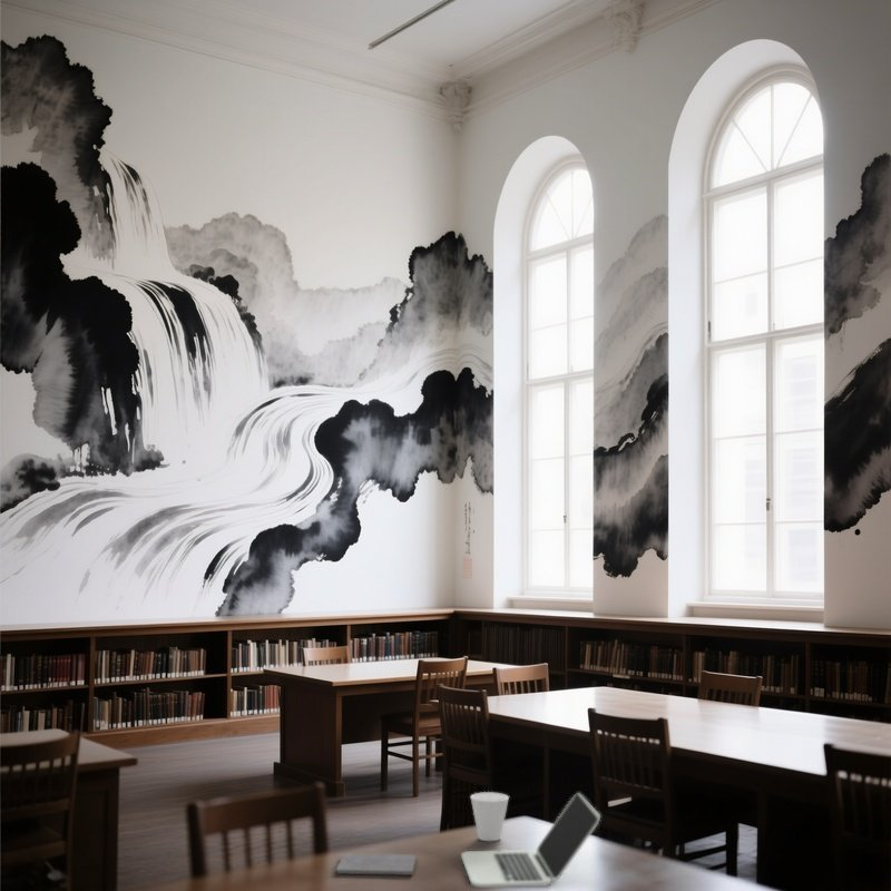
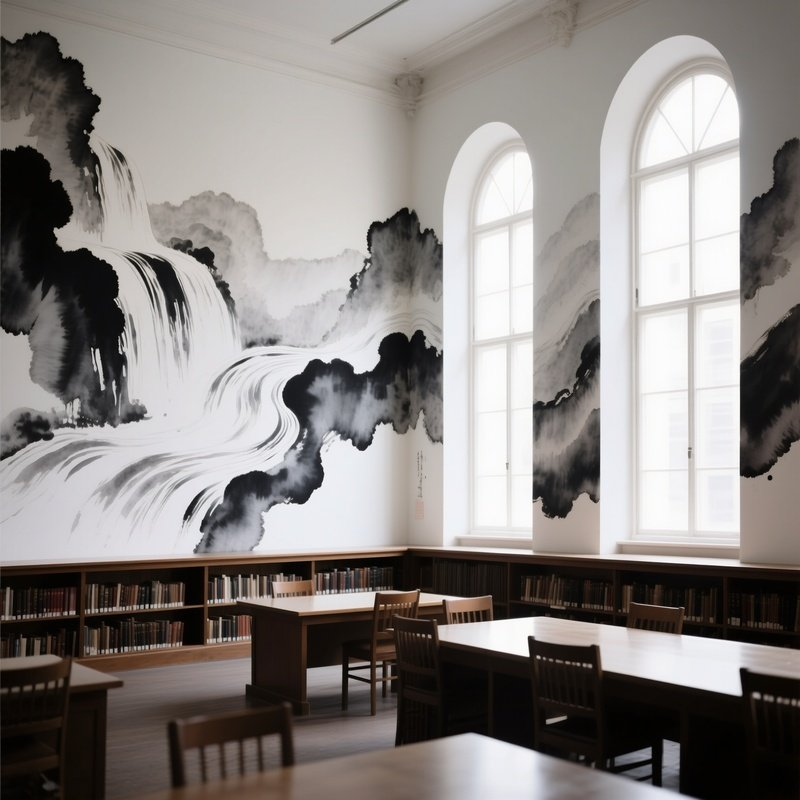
- cup (489, 816)
- laptop (540, 842)
- notepad (376, 863)
